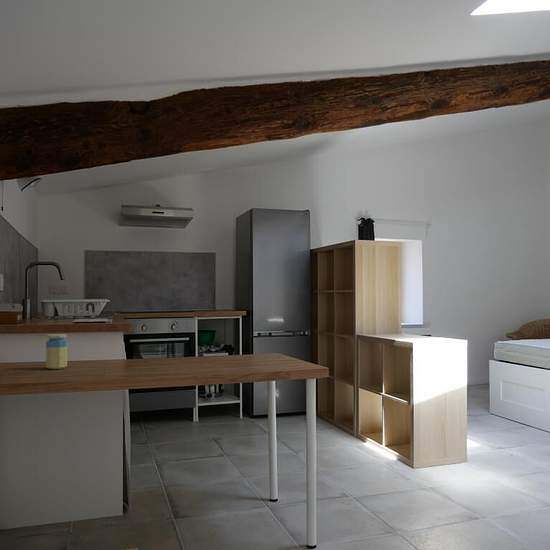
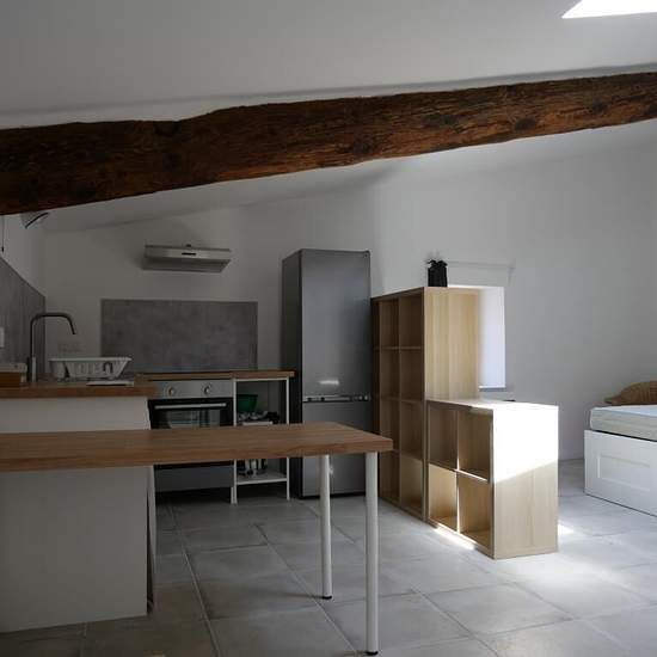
- jar (56, 351)
